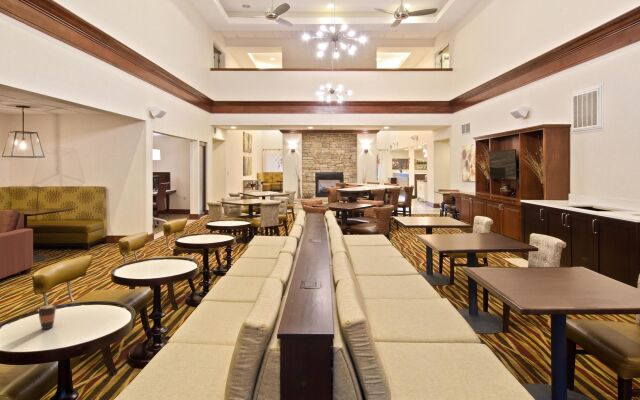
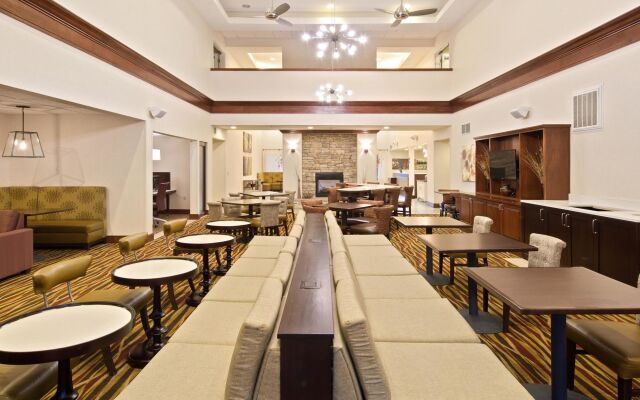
- coffee cup (47, 317)
